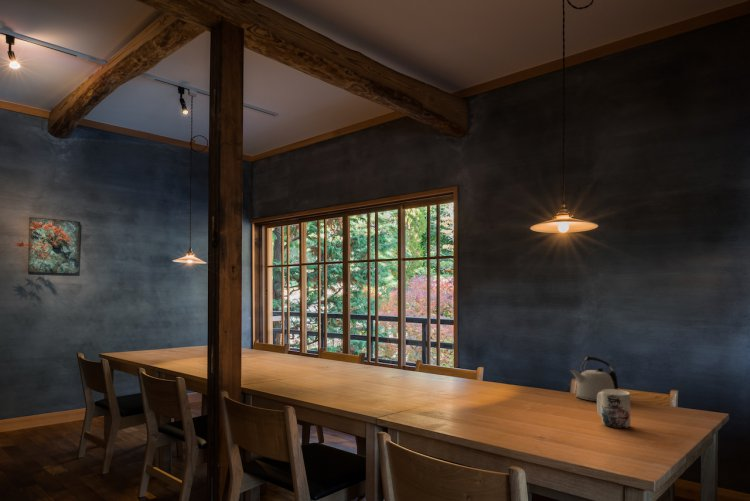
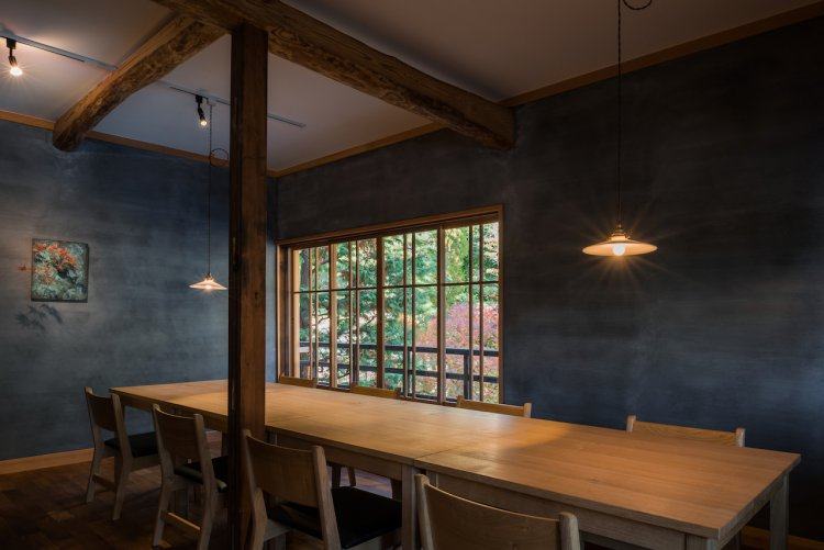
- mug (612, 408)
- kettle (594, 377)
